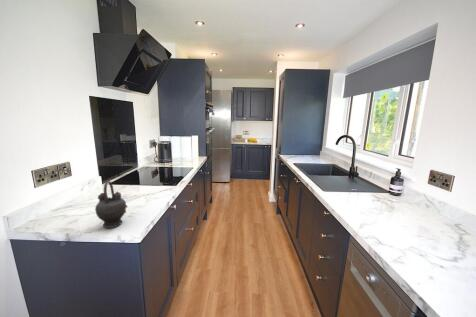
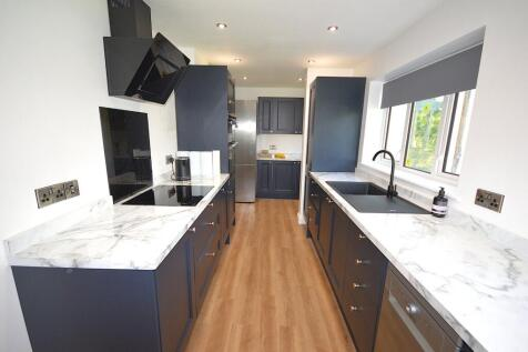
- teapot (112, 202)
